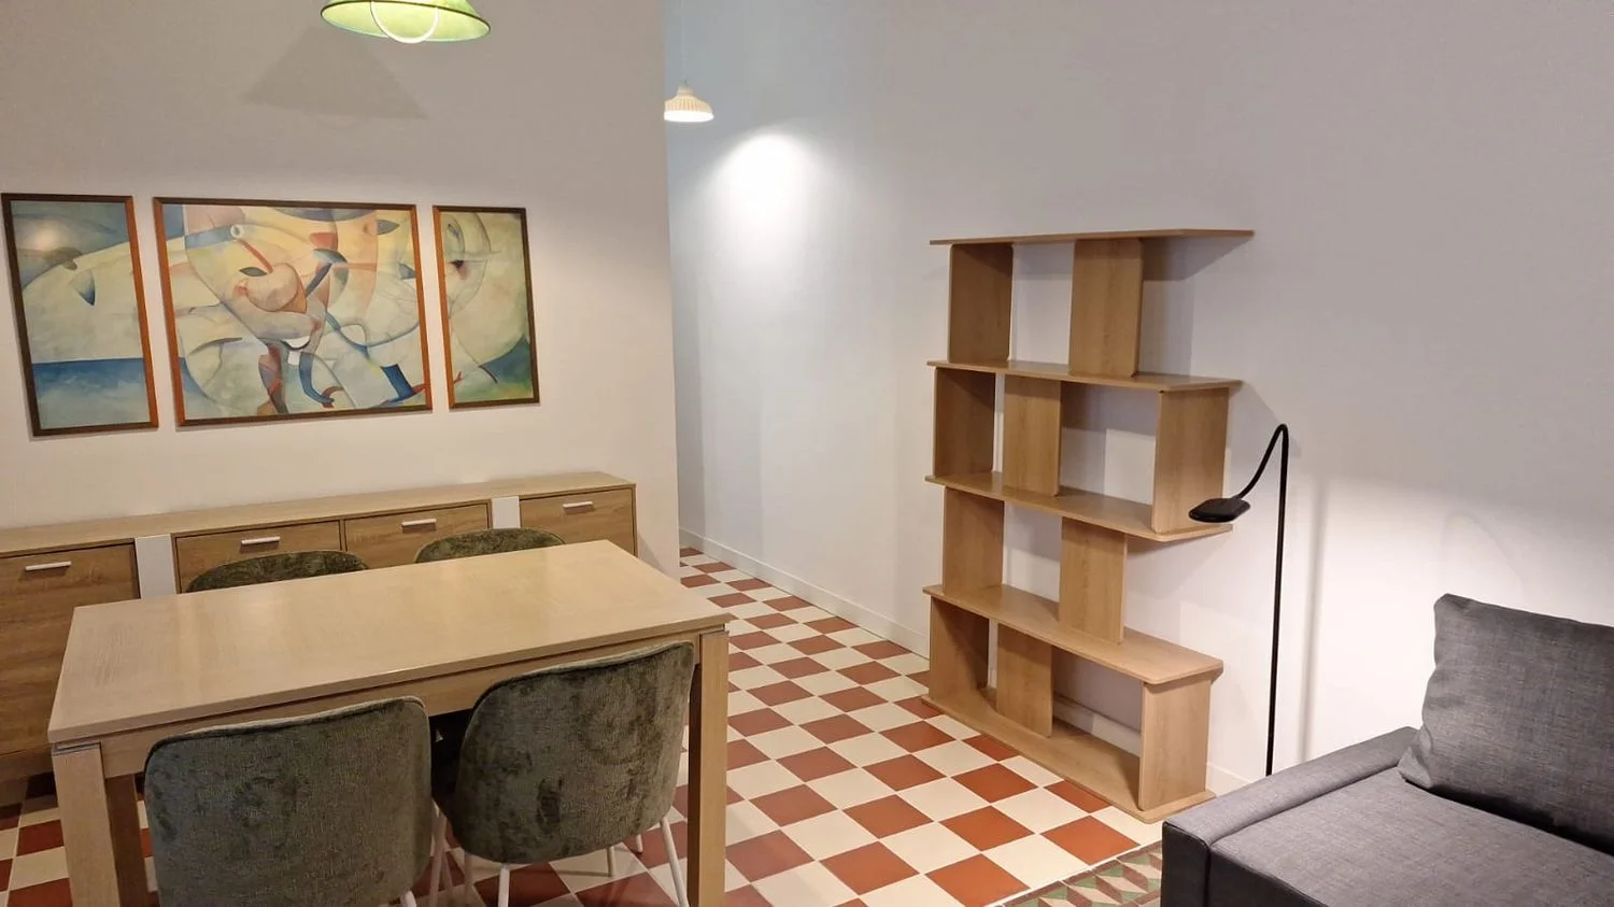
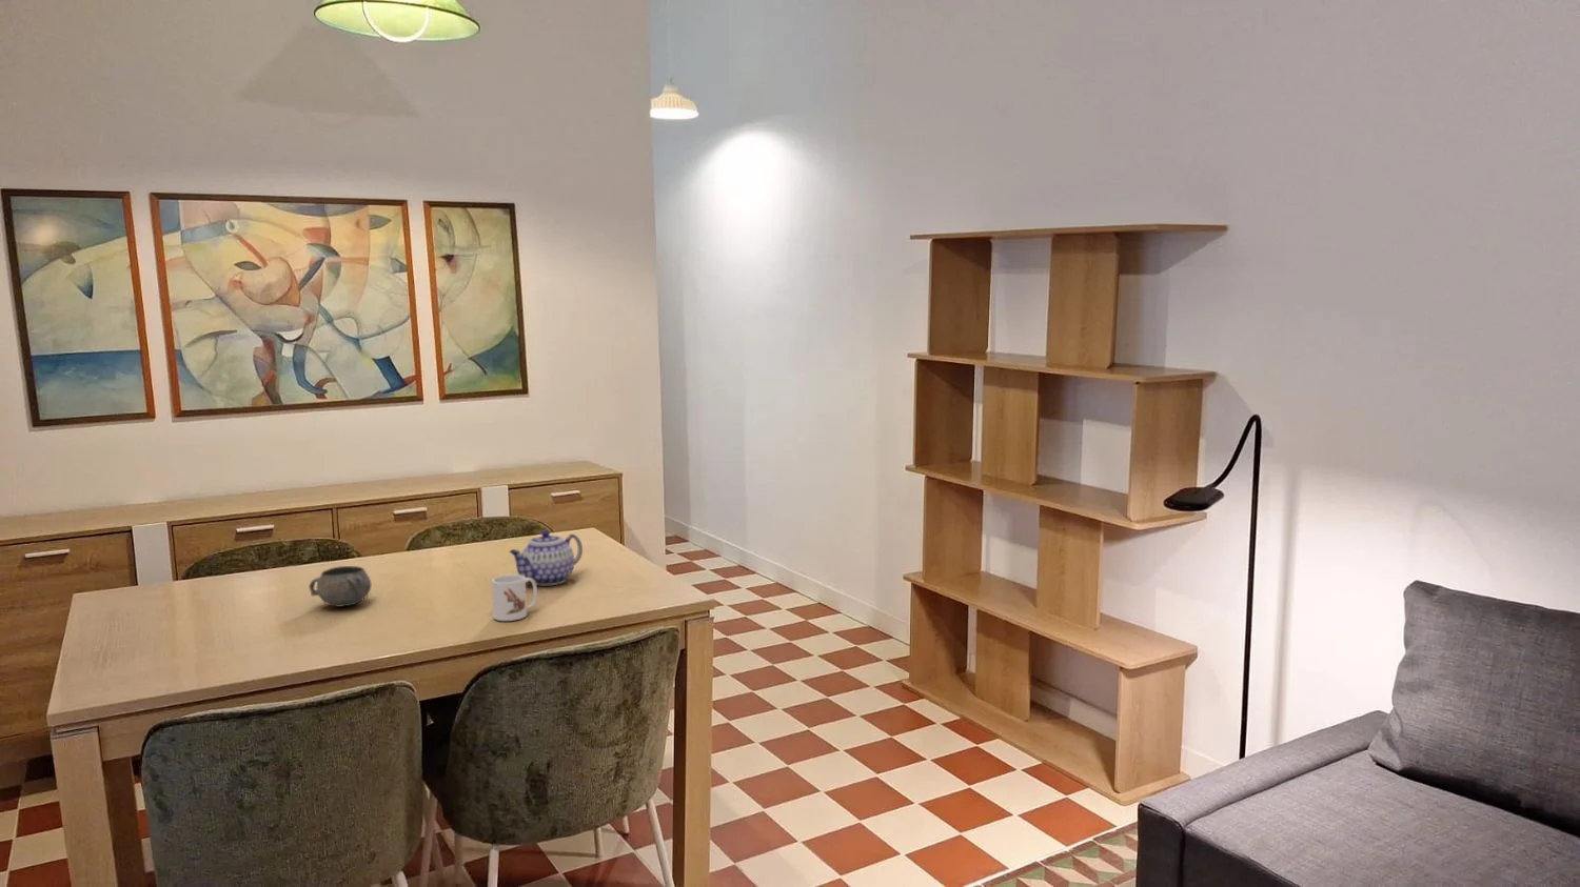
+ teapot (547, 555)
+ mug (515, 595)
+ decorative bowl (342, 586)
